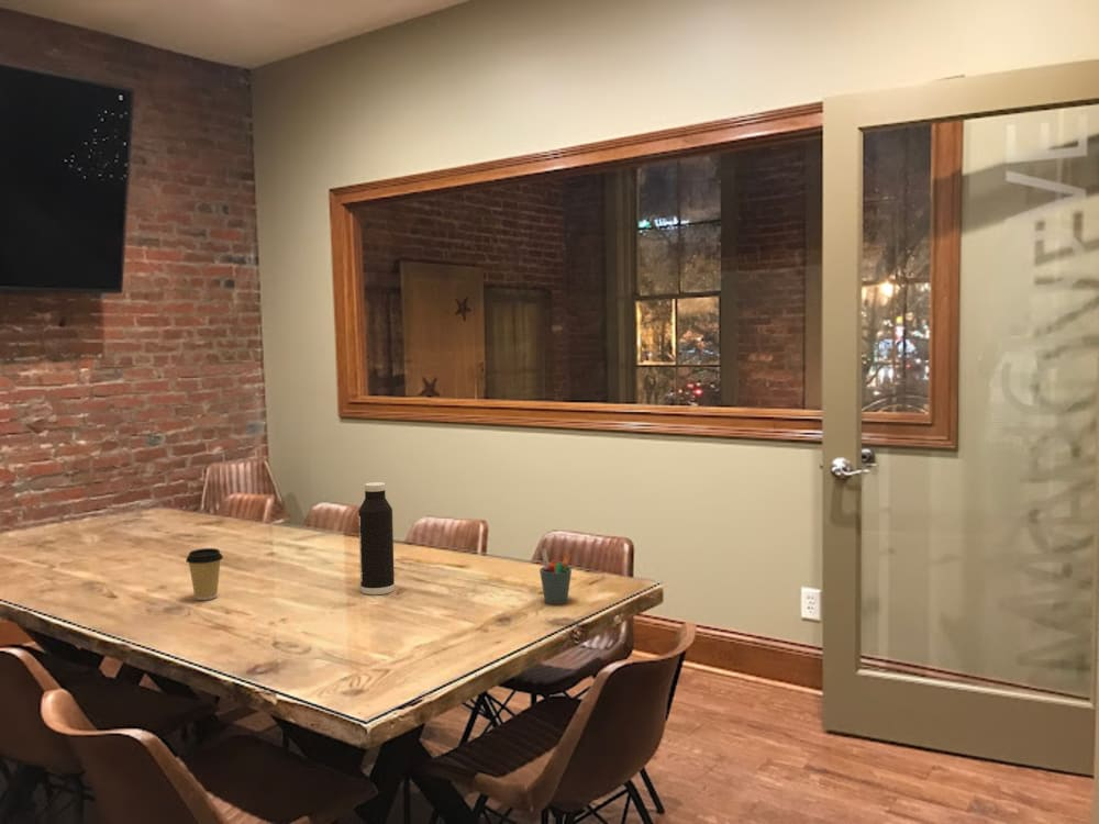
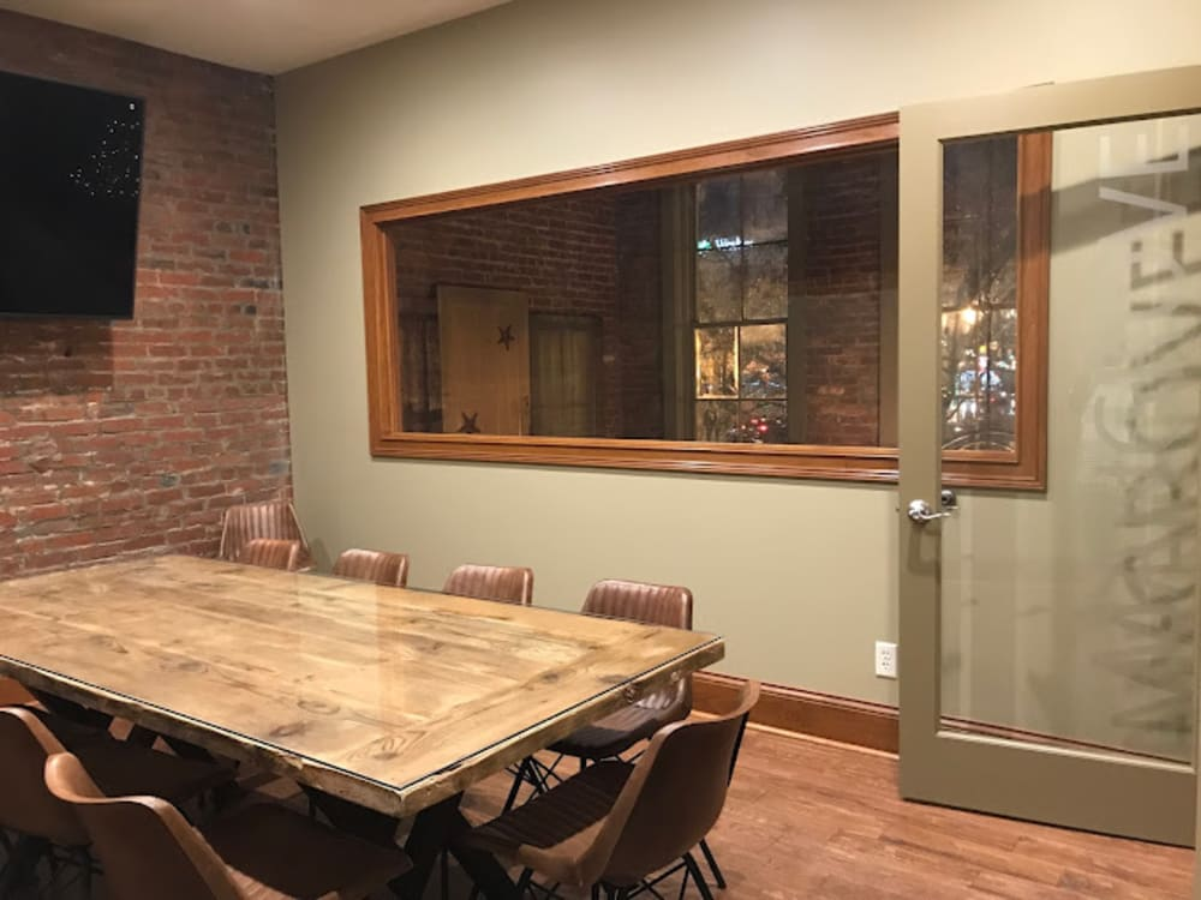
- pen holder (556, 576)
- water bottle (376, 537)
- coffee cup (204, 574)
